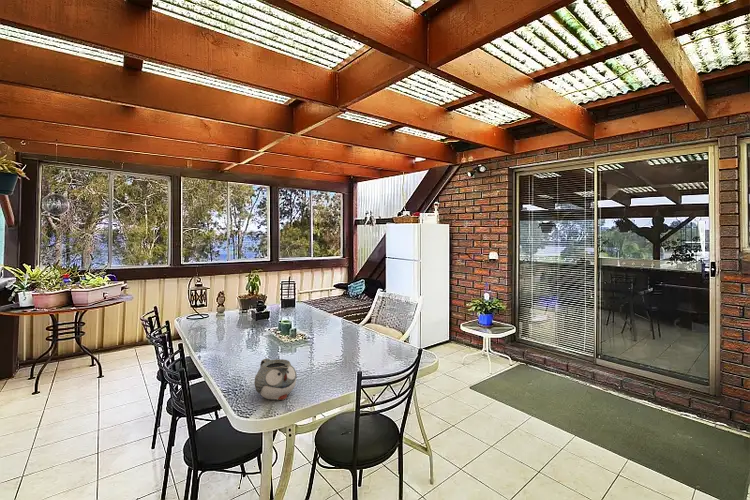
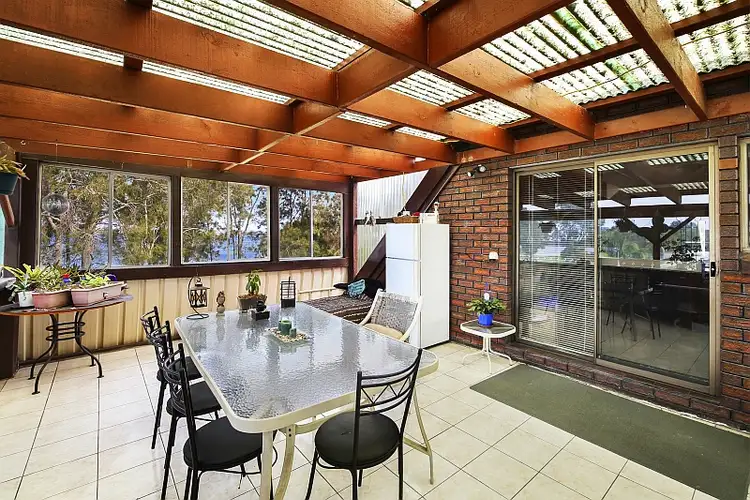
- teapot (274, 376)
